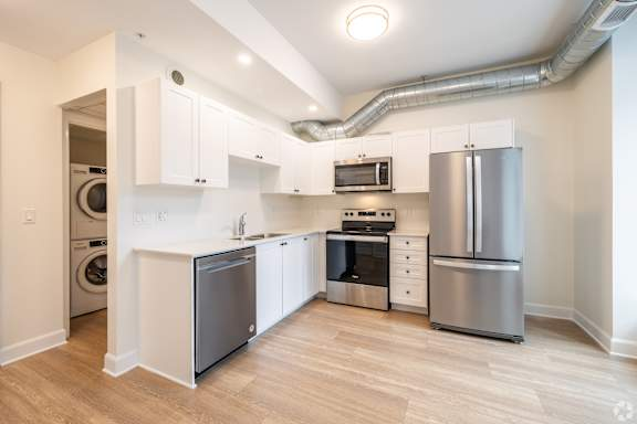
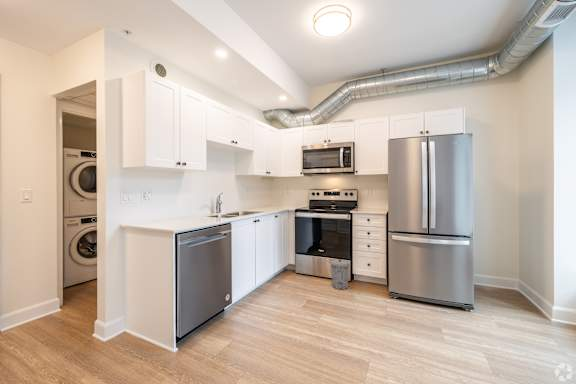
+ trash can (339, 273)
